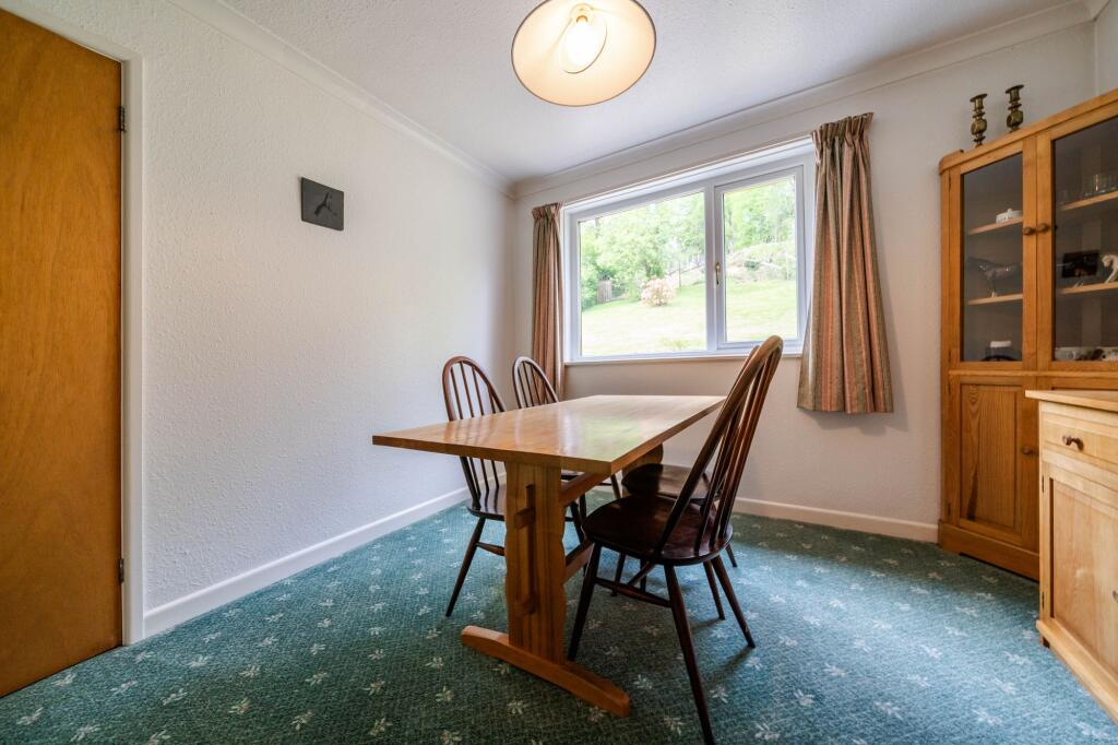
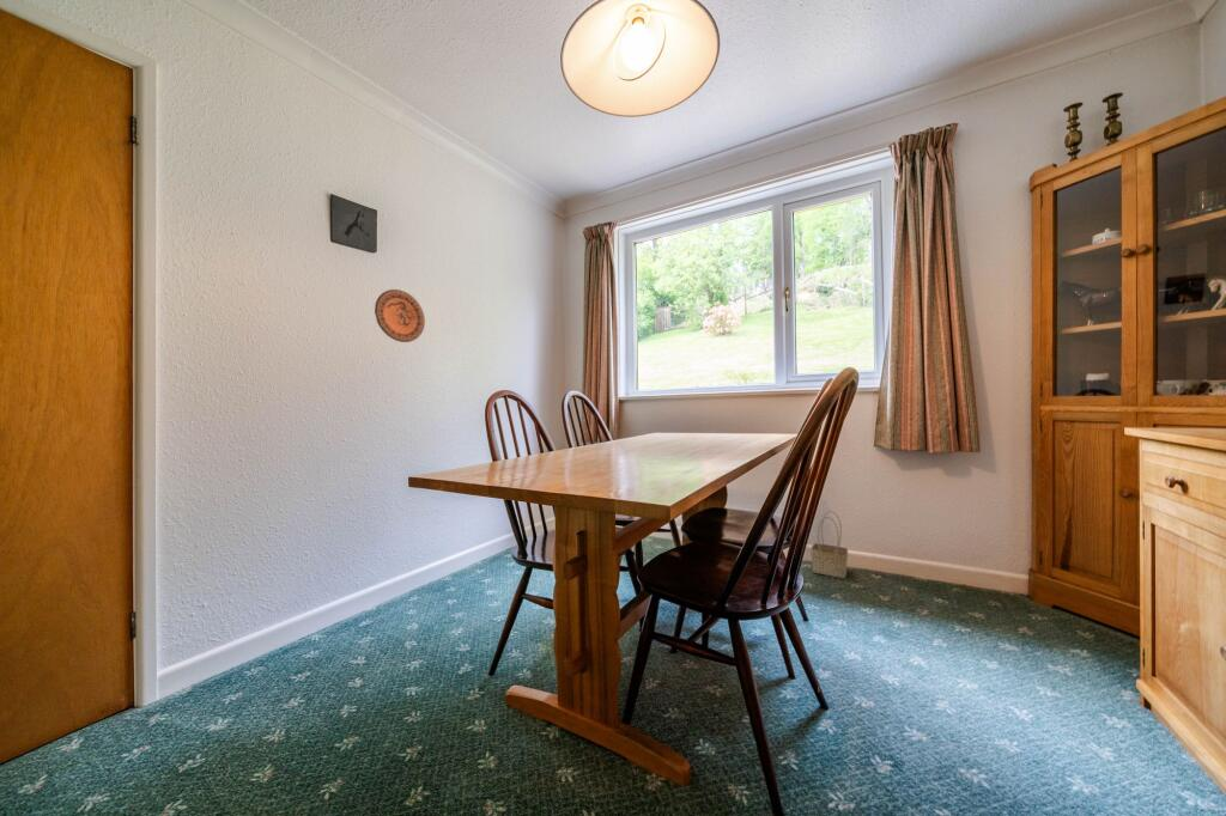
+ basket (827, 544)
+ decorative plate (400, 316)
